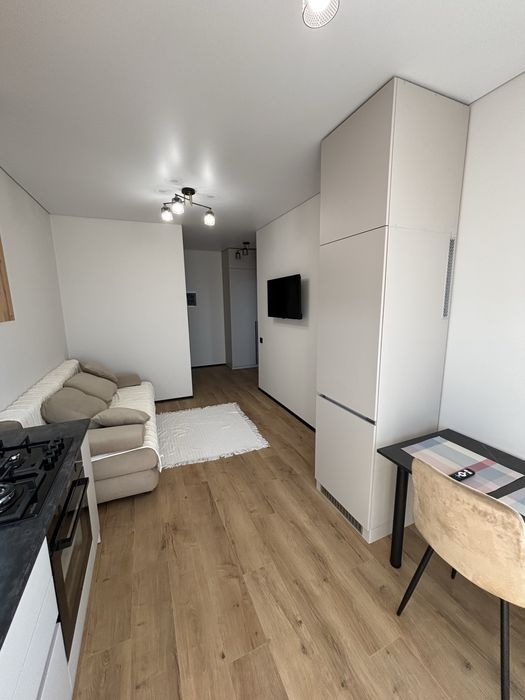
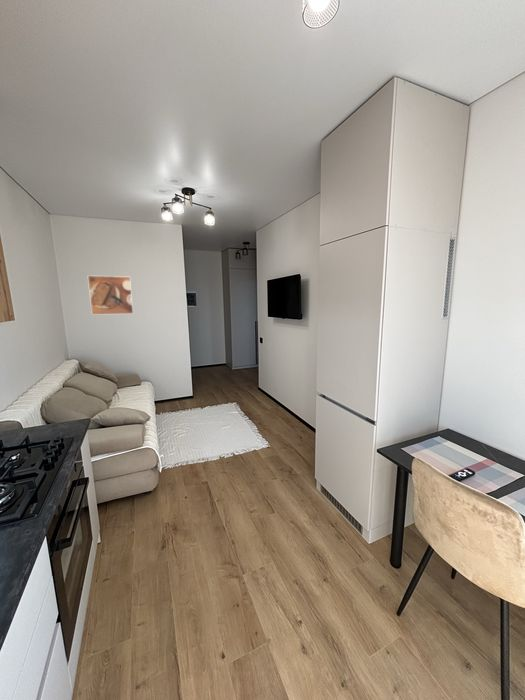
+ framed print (111, 295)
